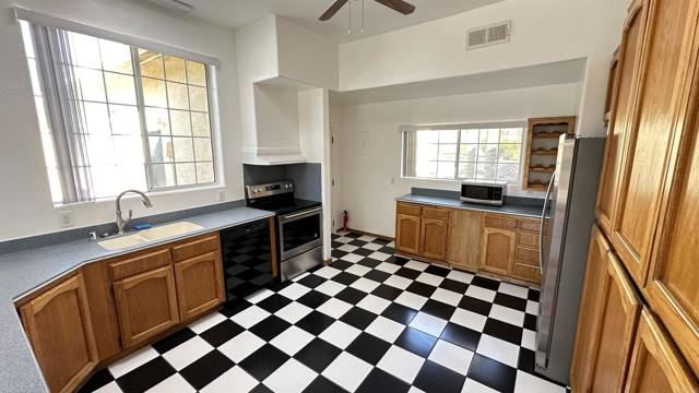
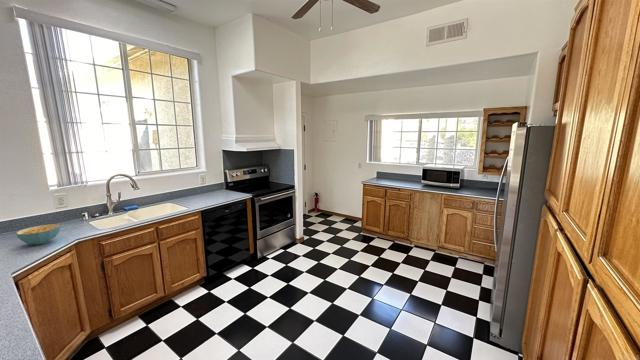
+ cereal bowl (40, 236)
